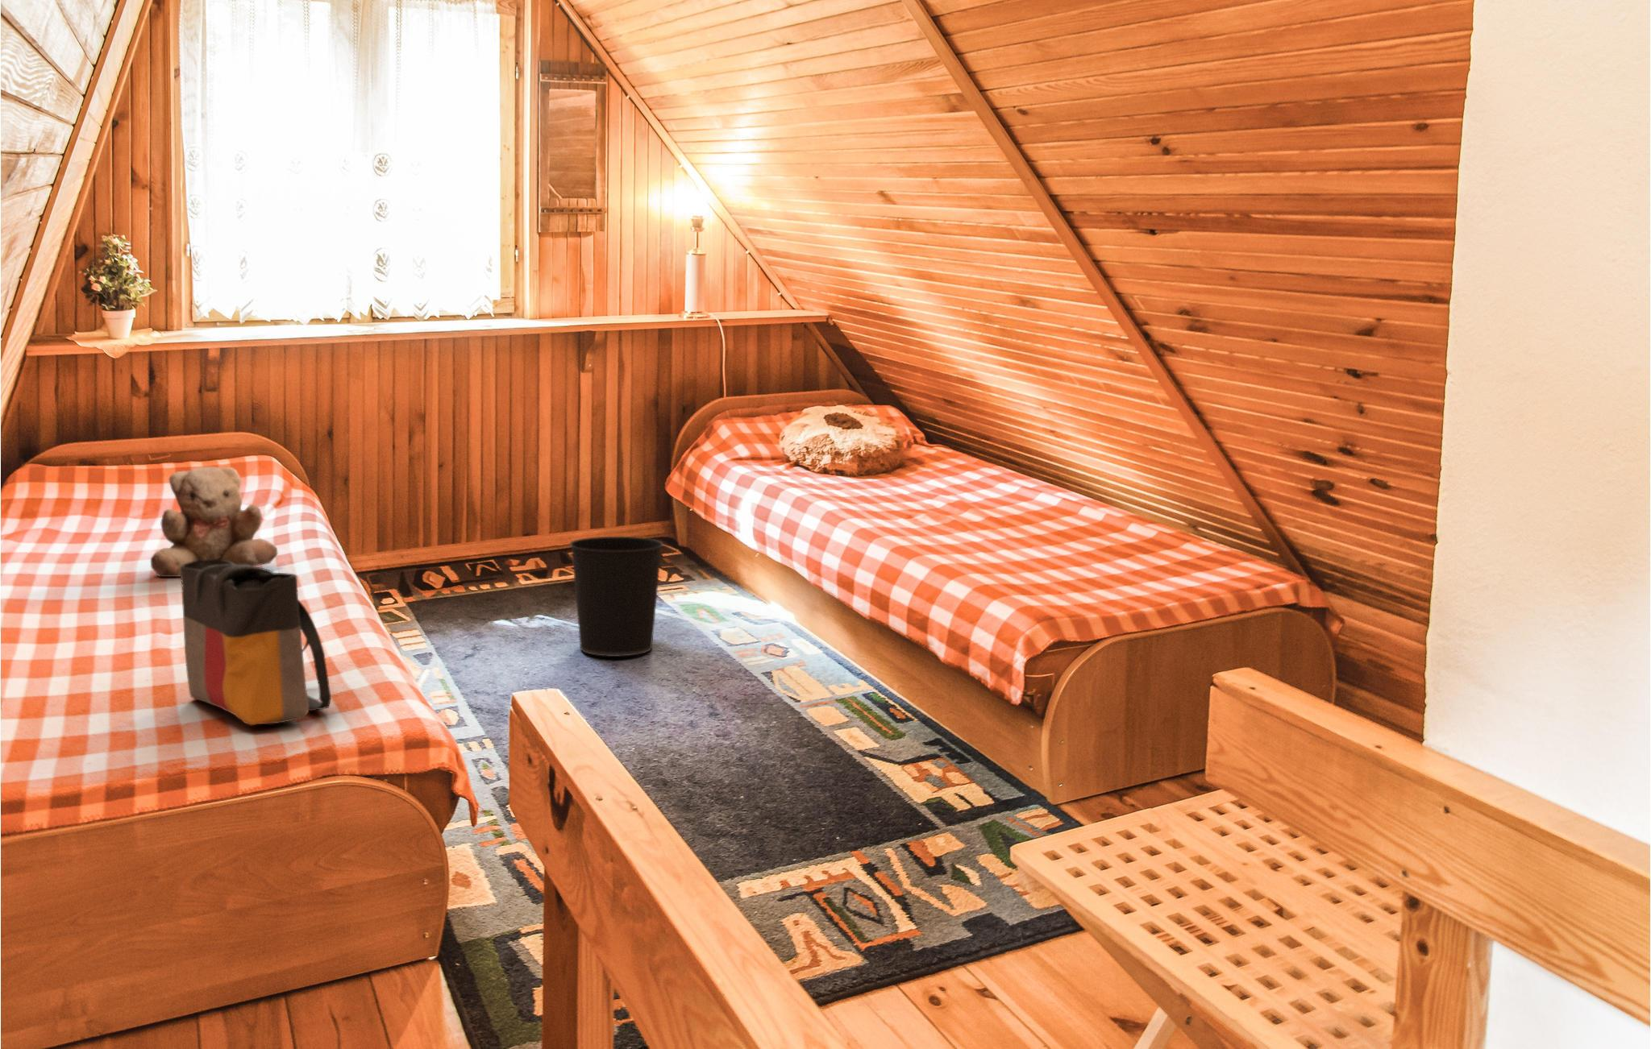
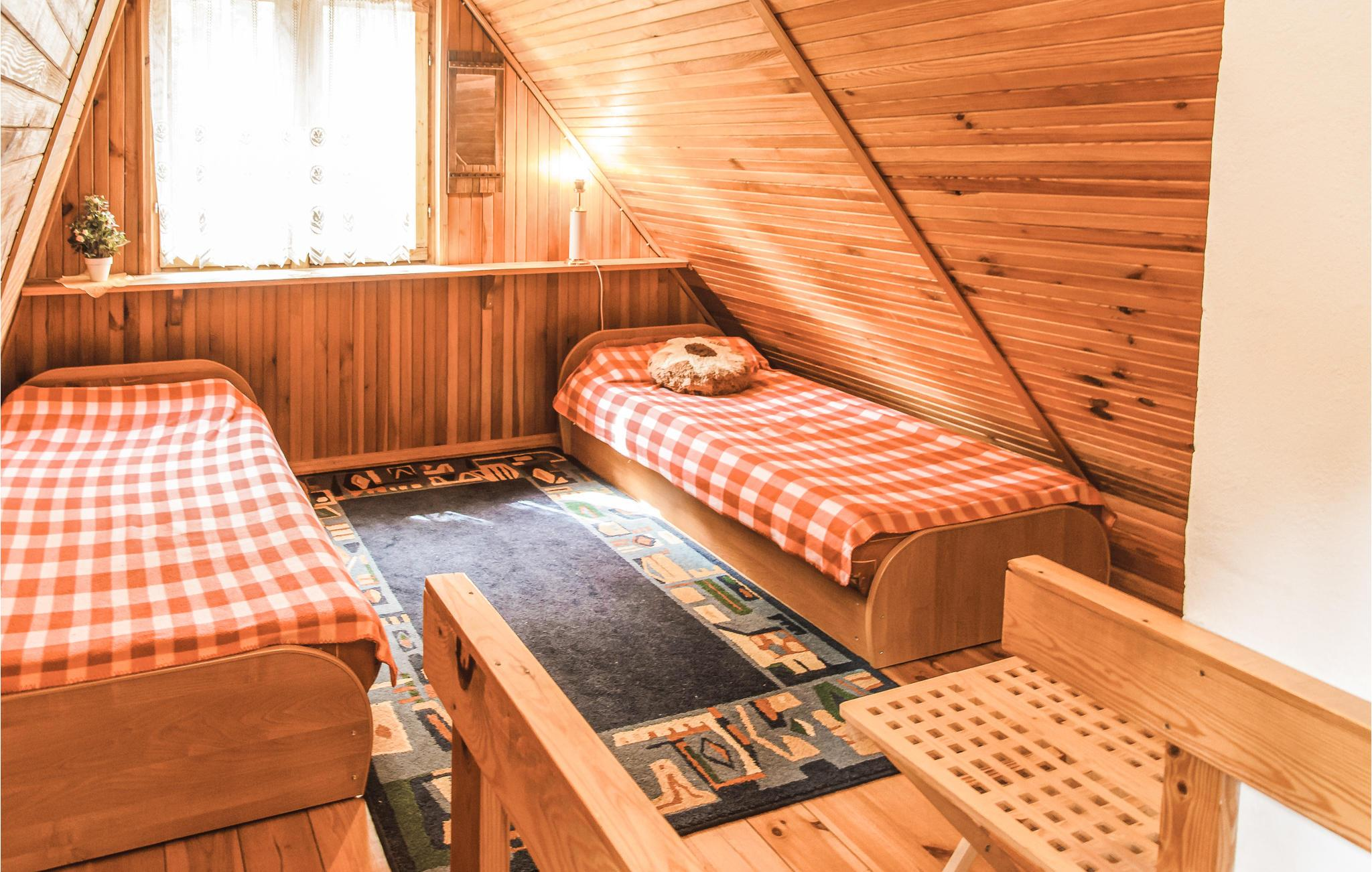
- teddy bear (209, 521)
- tote bag (260, 634)
- wastebasket (616, 595)
